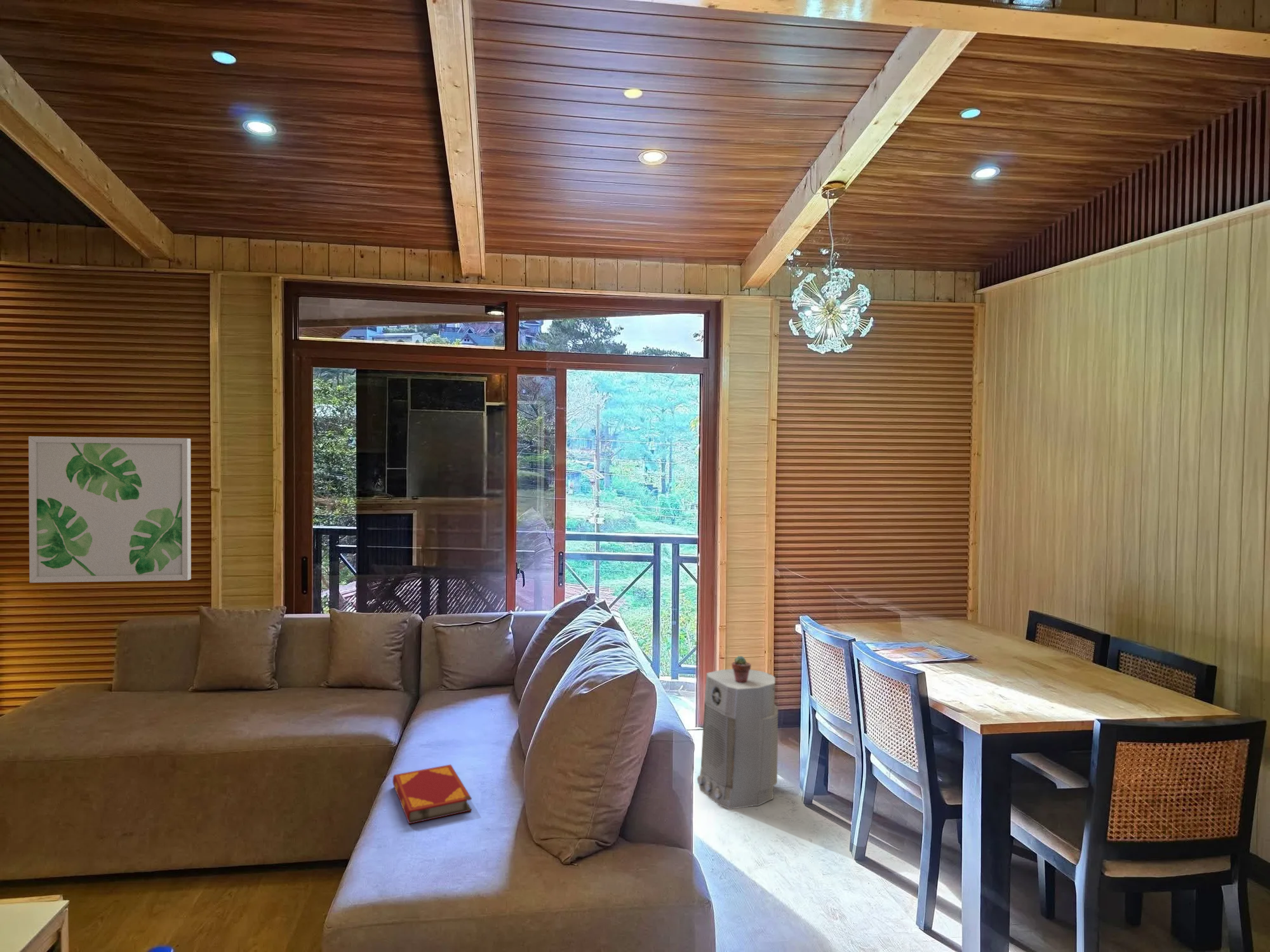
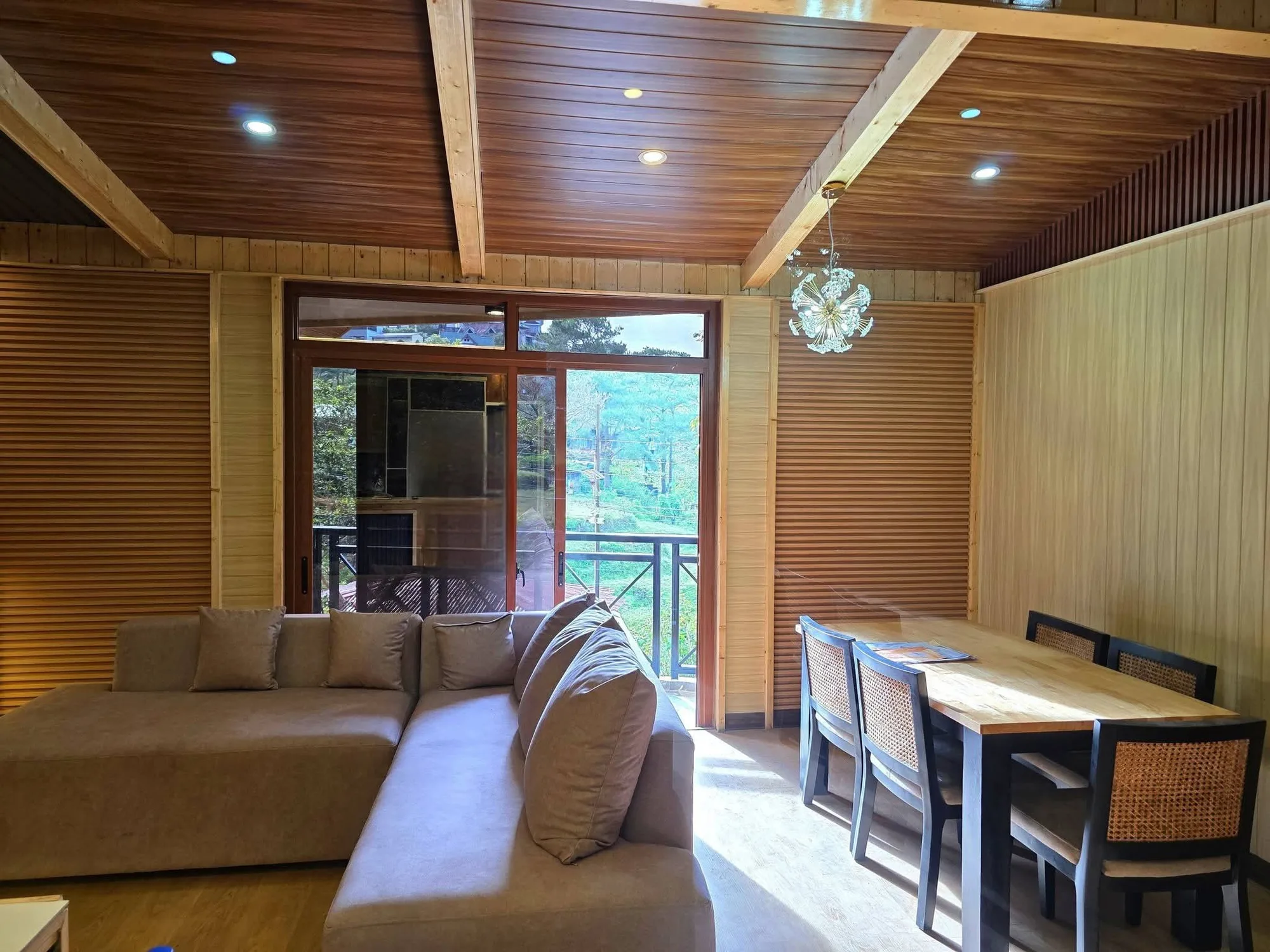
- air purifier (741, 734)
- hardback book (431, 792)
- potted succulent (741, 668)
- wall art (111, 509)
